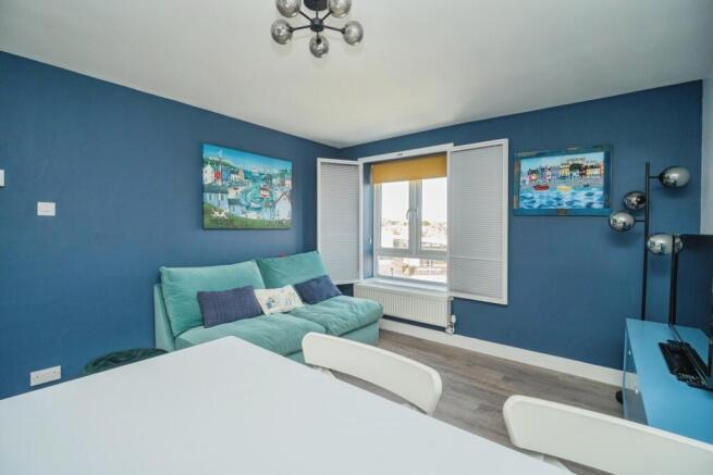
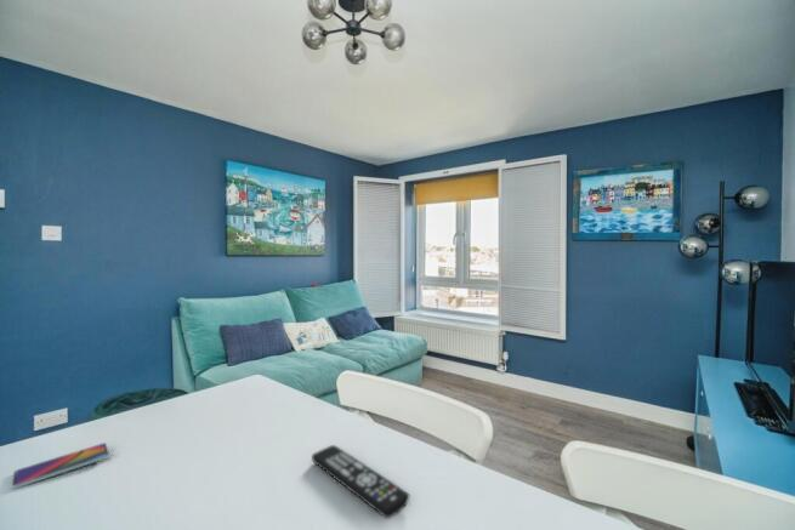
+ remote control (356, 477)
+ smartphone (63, 463)
